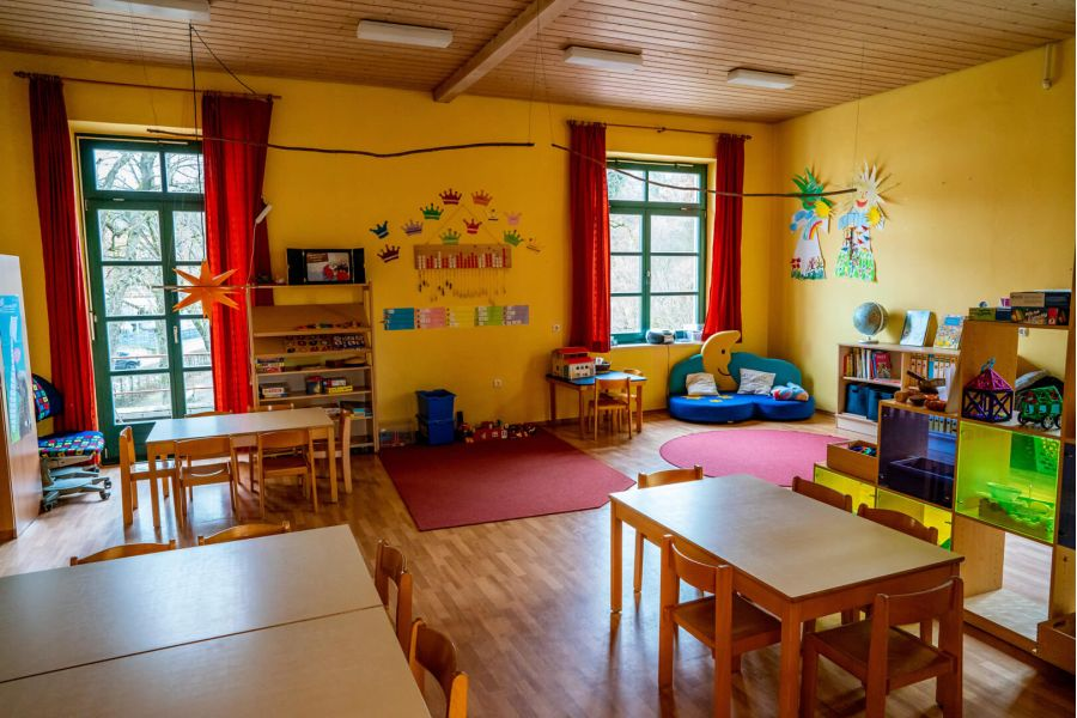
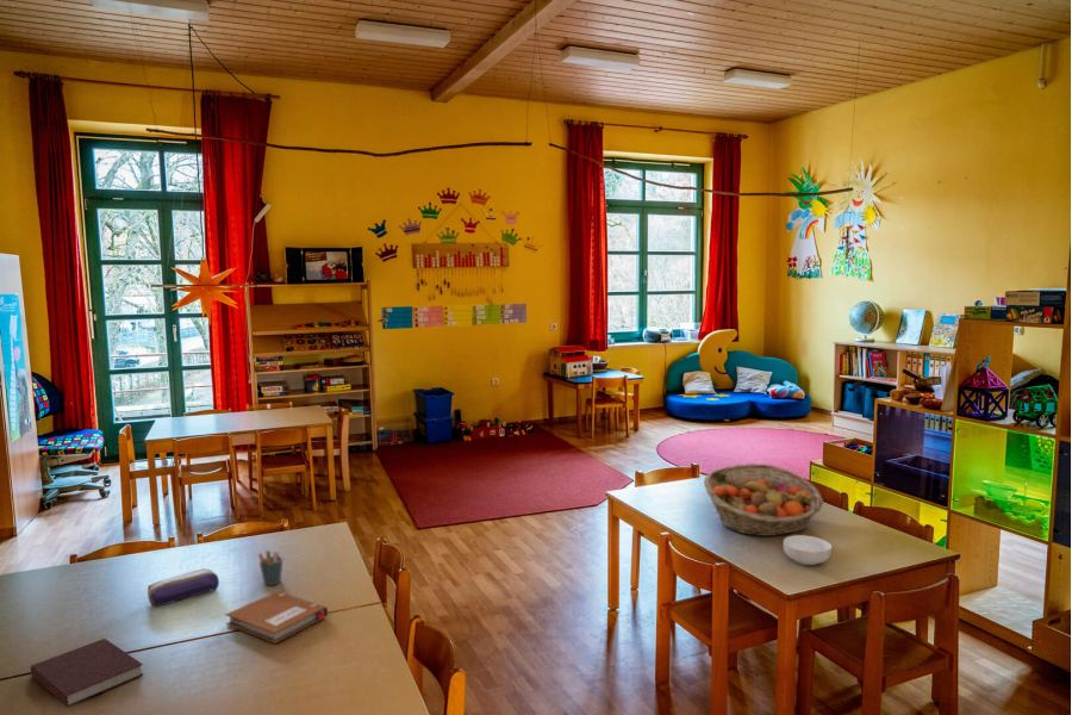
+ pen holder (270, 565)
+ notebook (86, 670)
+ pencil case (183, 586)
+ cereal bowl (806, 552)
+ notebook (279, 615)
+ fruit basket (761, 498)
